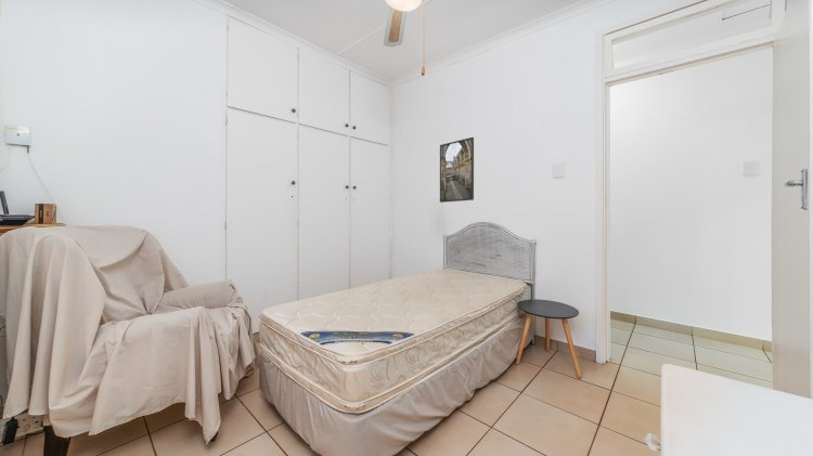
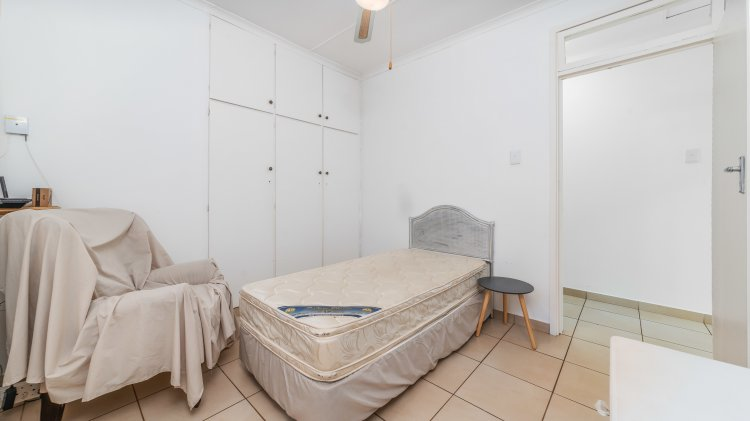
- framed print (455, 171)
